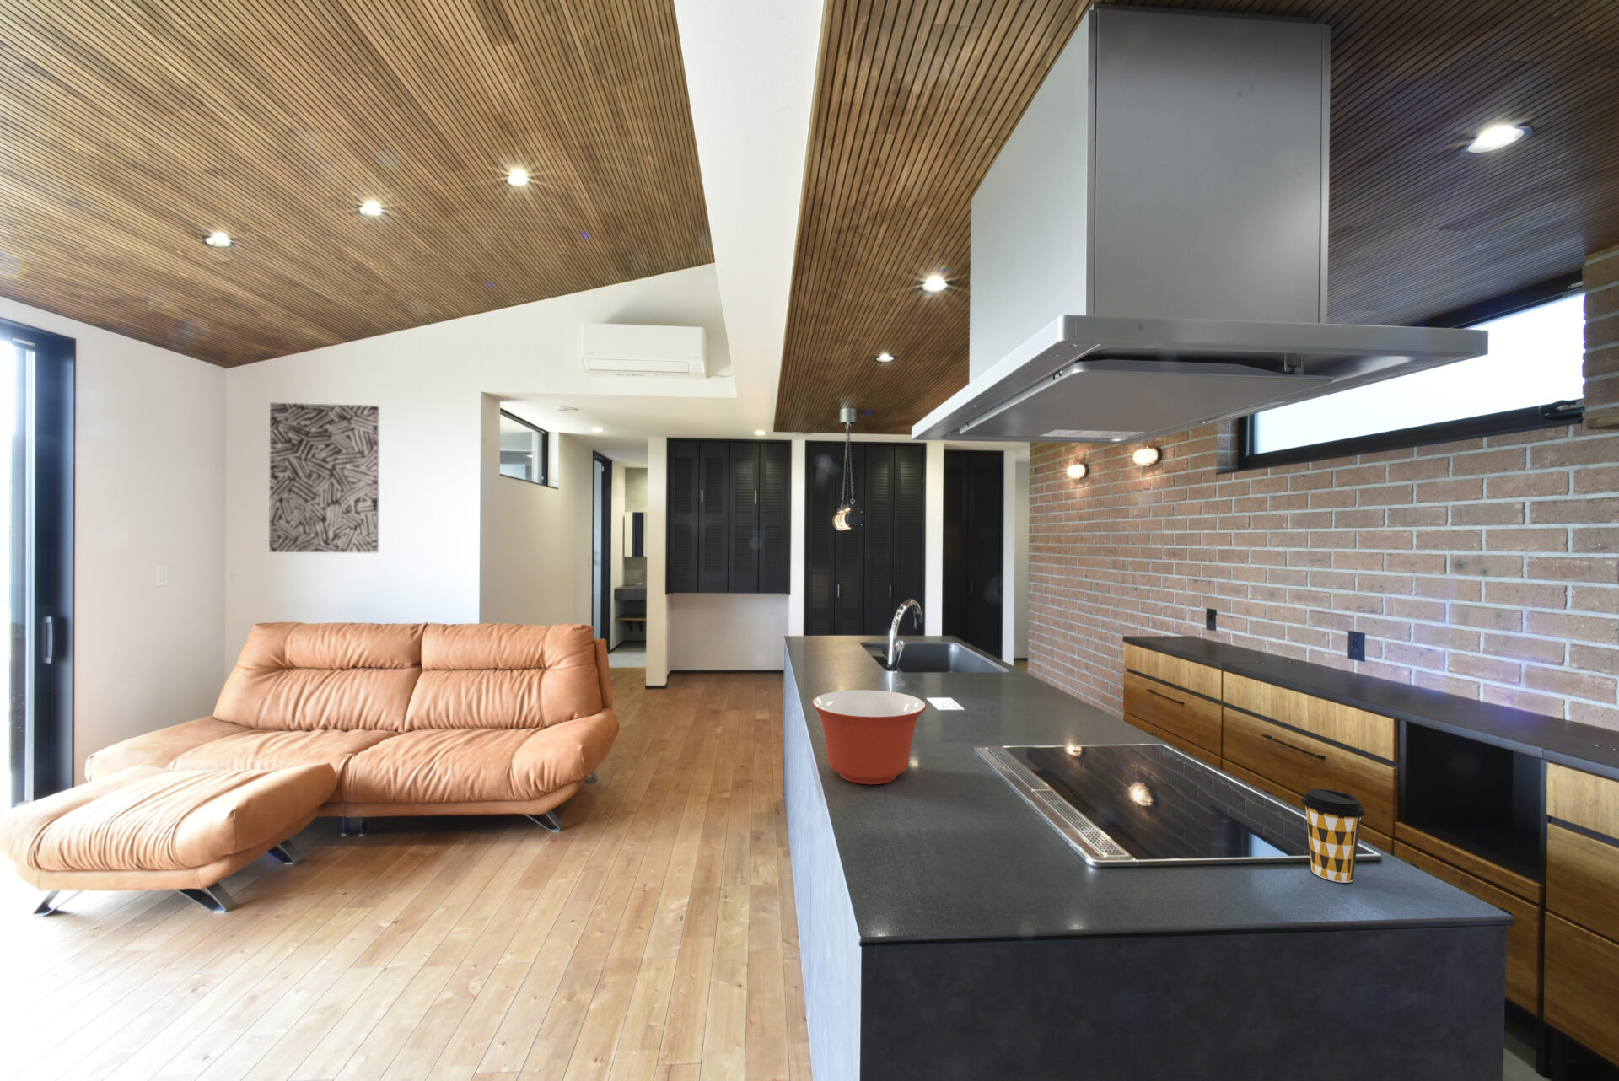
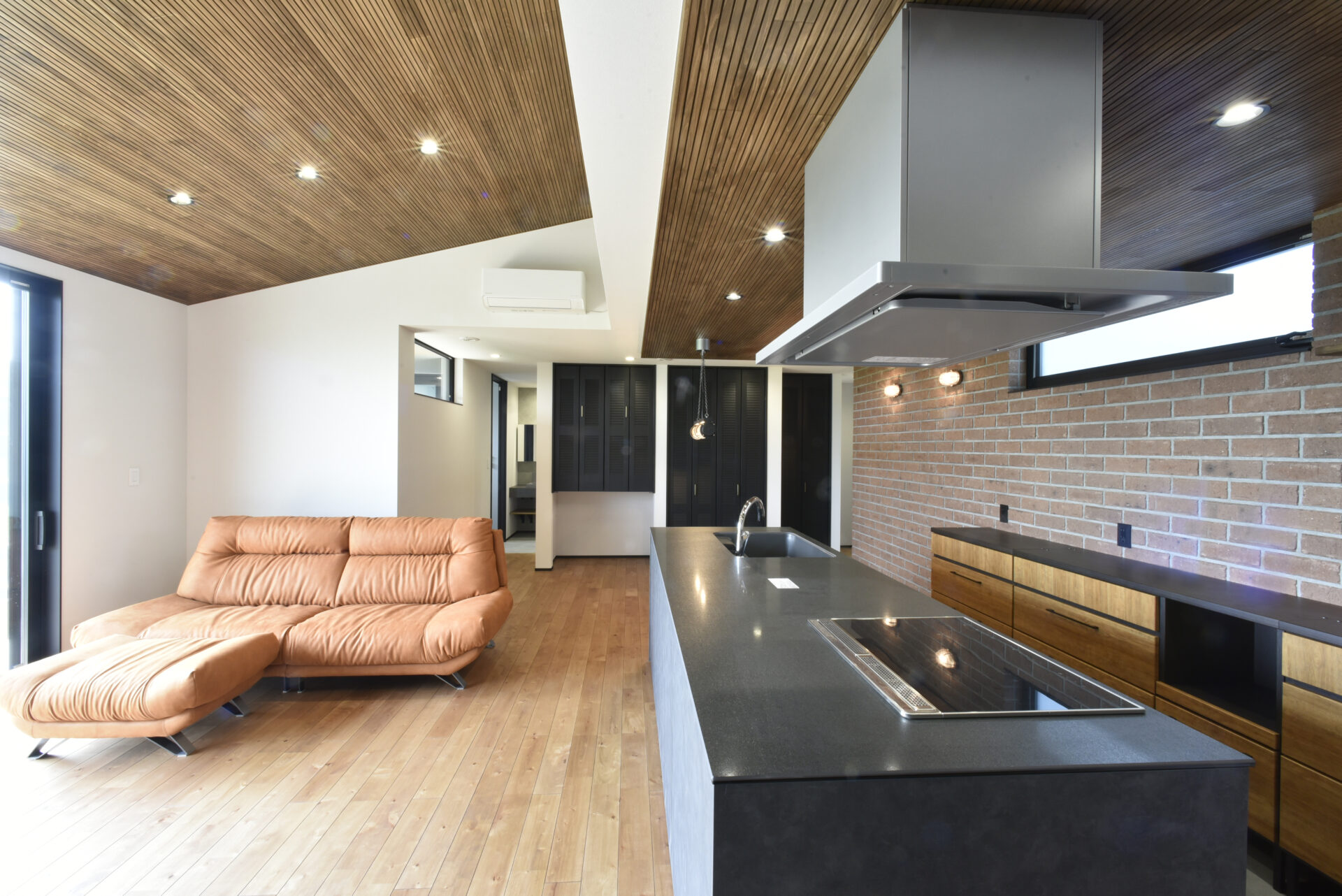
- mixing bowl (867, 738)
- wall art (325, 478)
- coffee cup (1332, 835)
